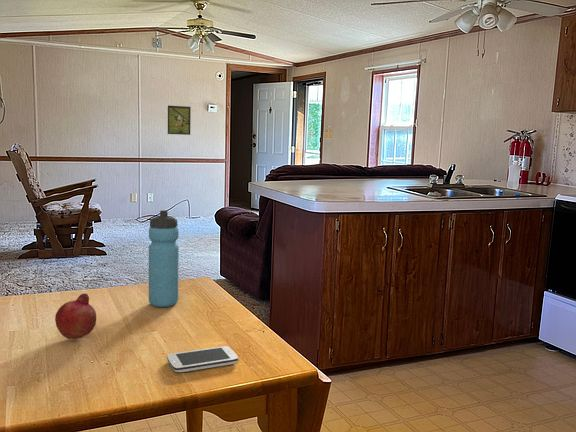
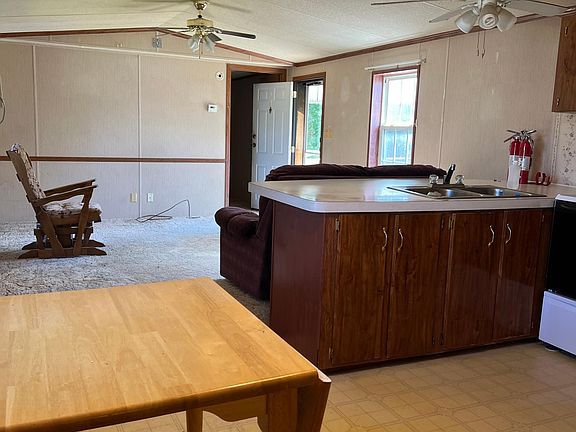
- fruit (76, 316)
- water bottle (163, 257)
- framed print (179, 120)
- smartphone (202, 358)
